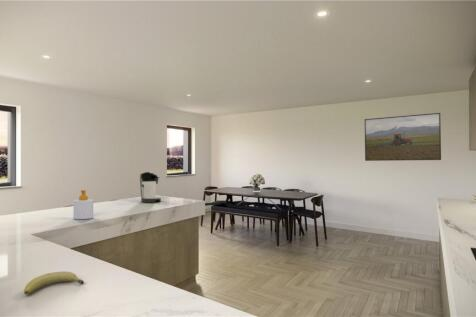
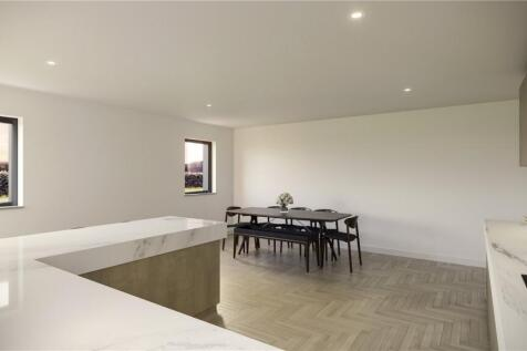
- coffee maker (150, 187)
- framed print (400, 138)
- fruit (54, 280)
- soap bottle (83, 204)
